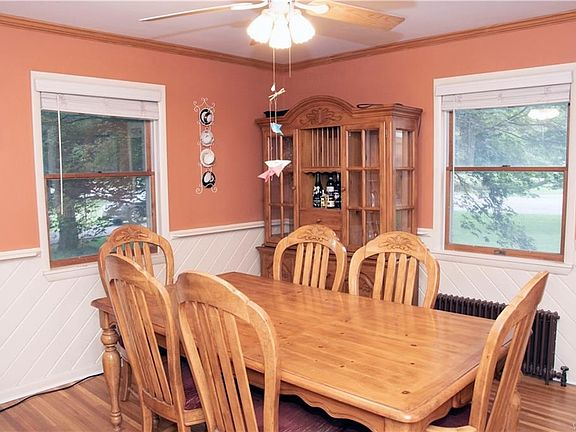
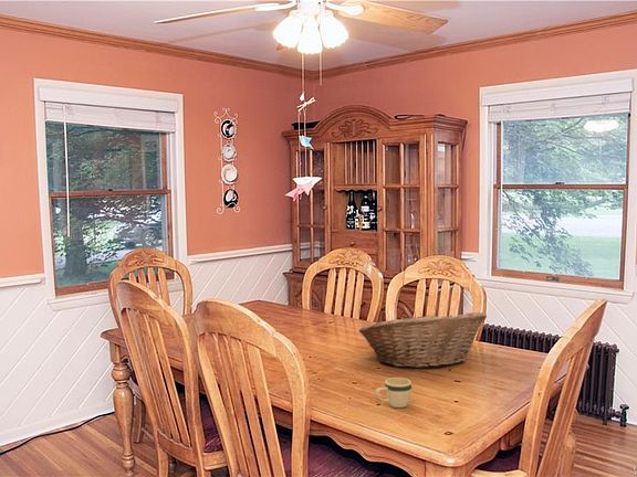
+ fruit basket (422, 333)
+ mug (393, 393)
